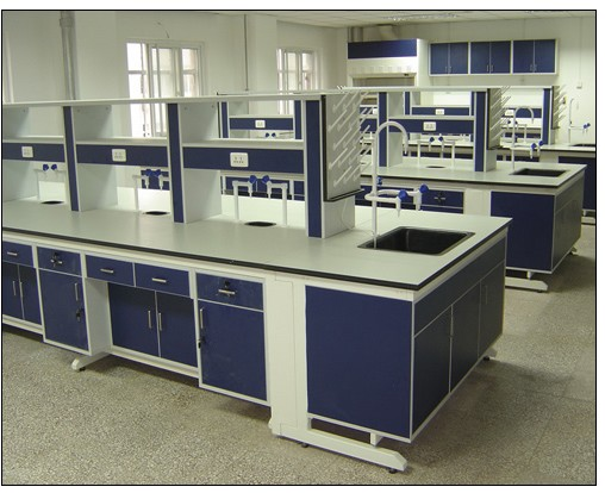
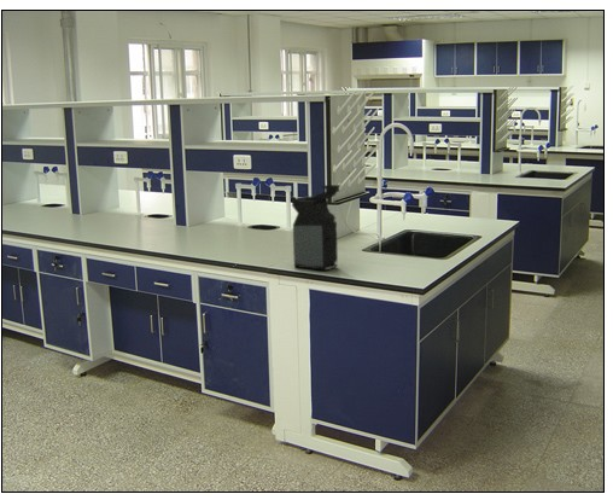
+ coffee maker (316, 226)
